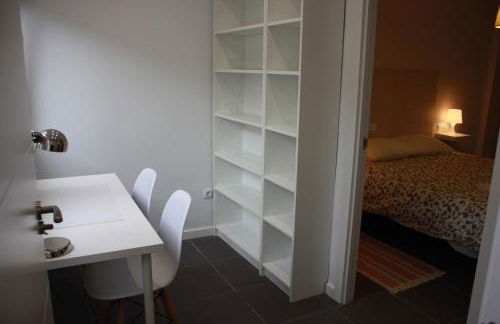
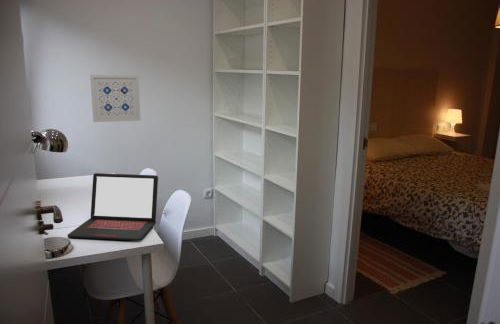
+ laptop (115, 205)
+ wall art (116, 98)
